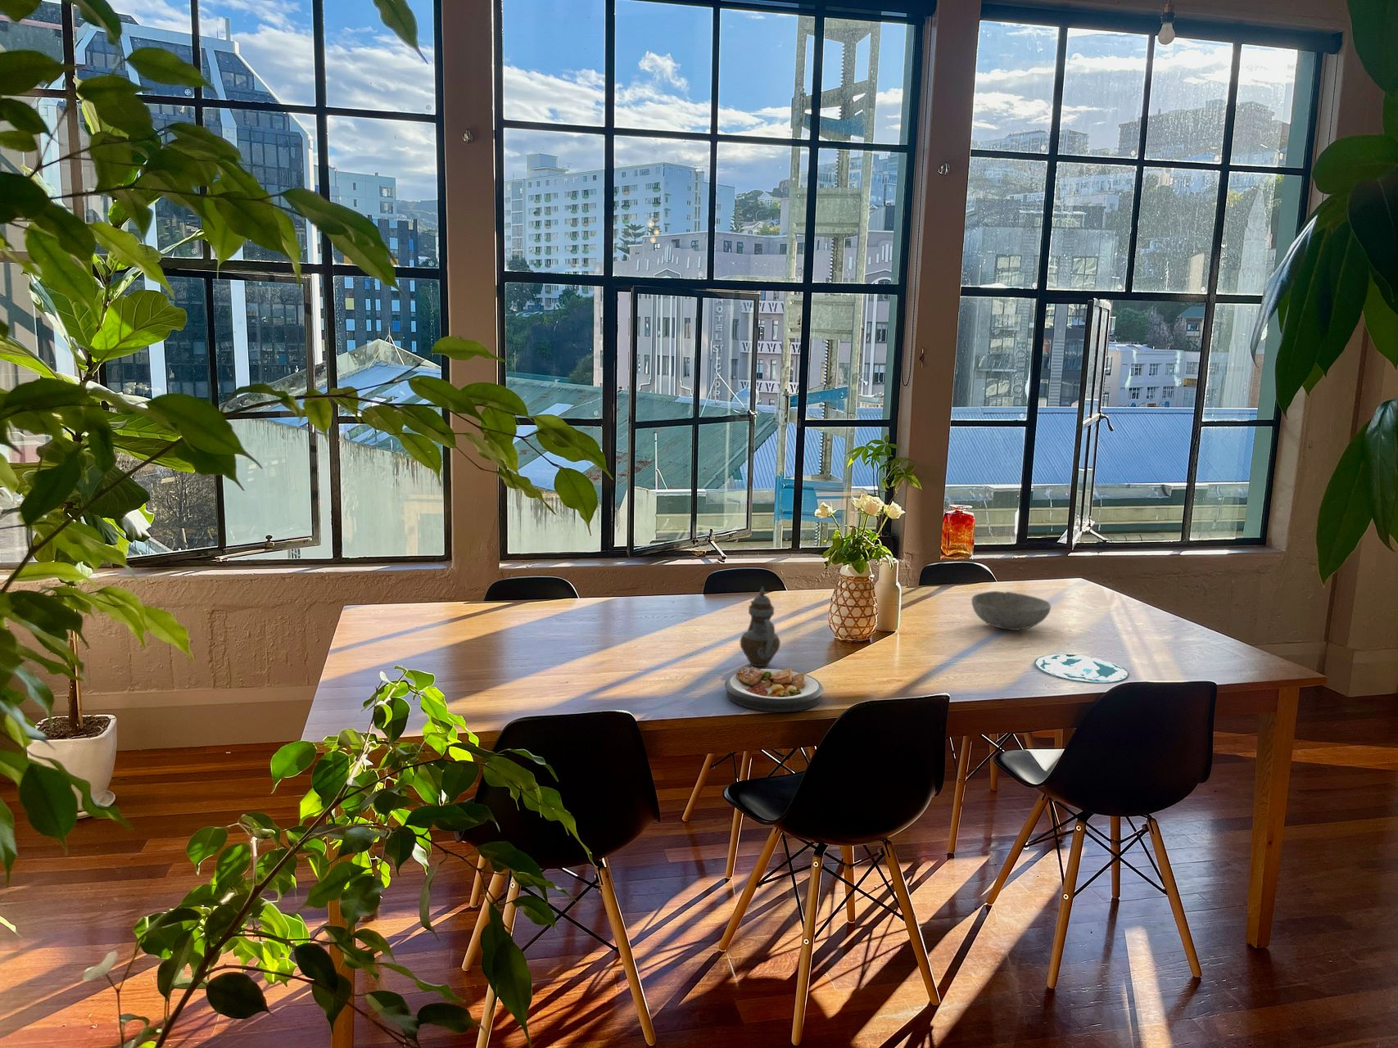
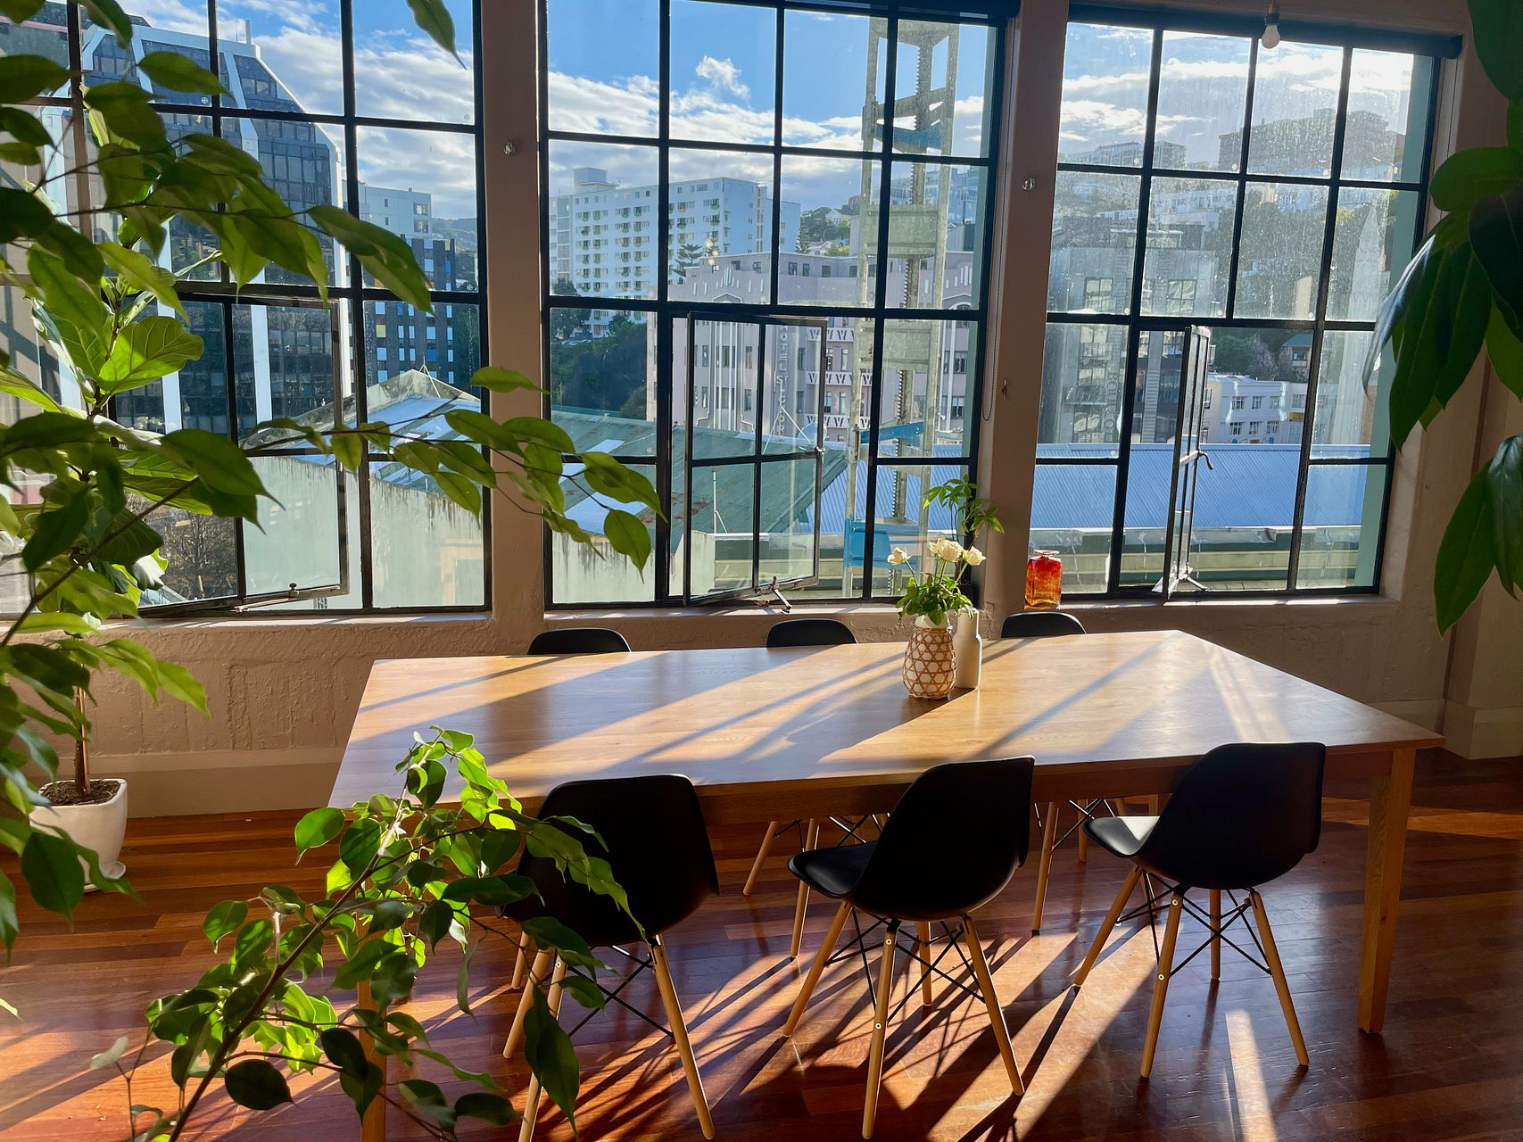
- plate (774, 686)
- teapot (761, 625)
- plate (1081, 664)
- bowl (1009, 614)
